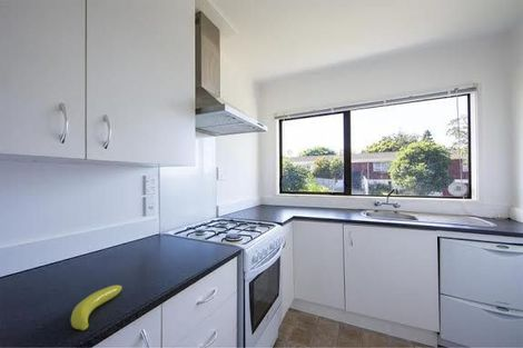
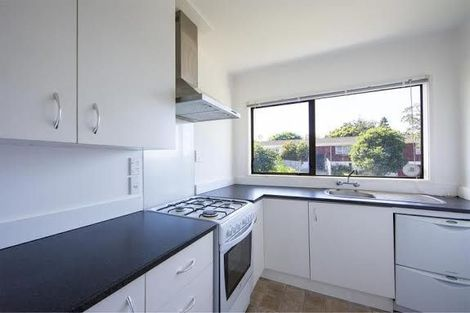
- banana (101, 301)
